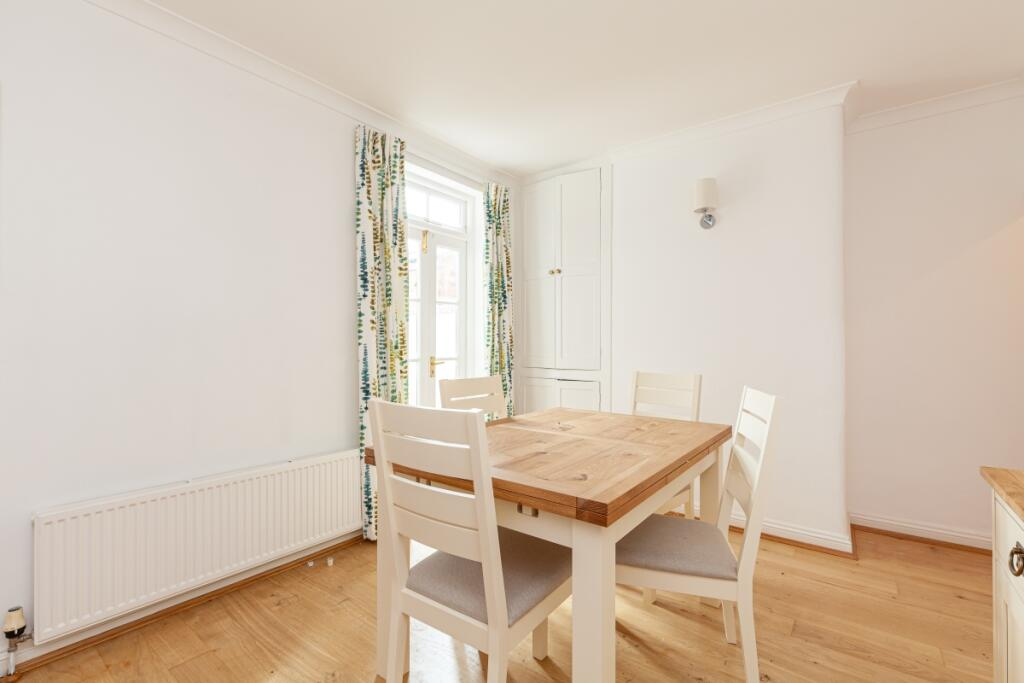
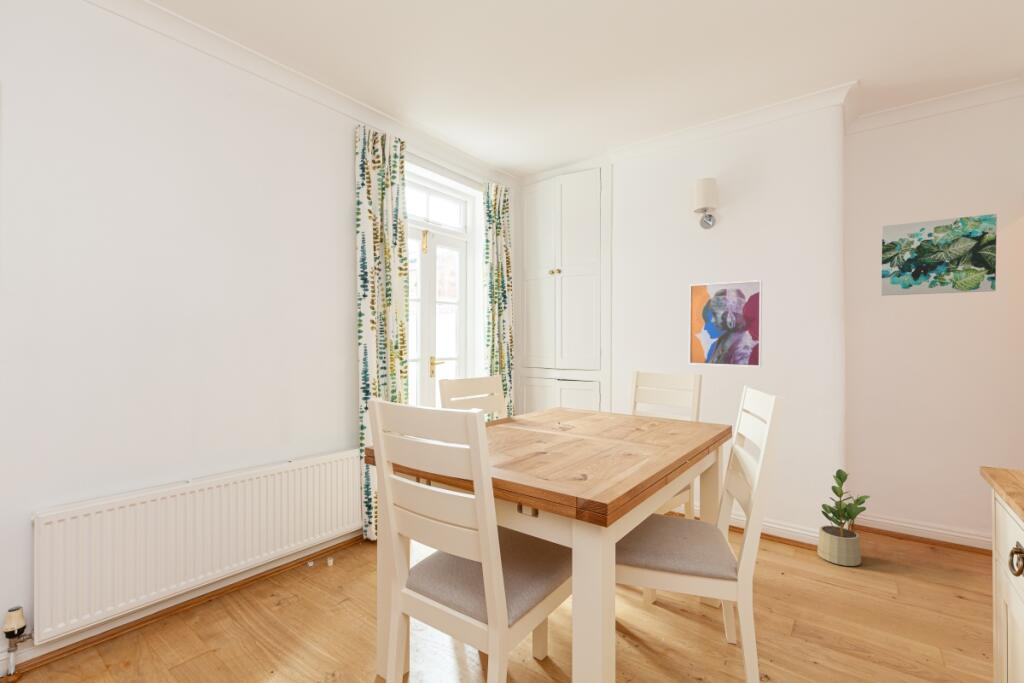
+ potted plant (843, 513)
+ wall art (723, 324)
+ wall art (935, 257)
